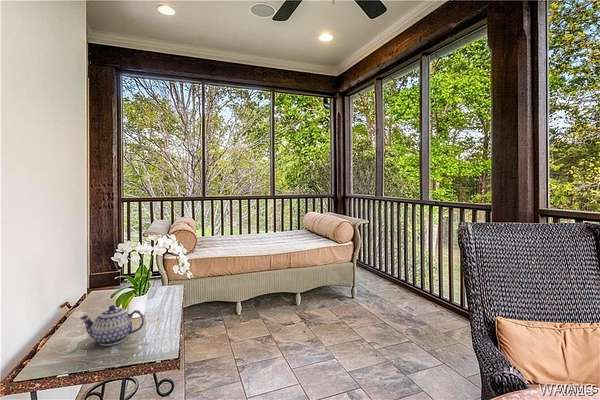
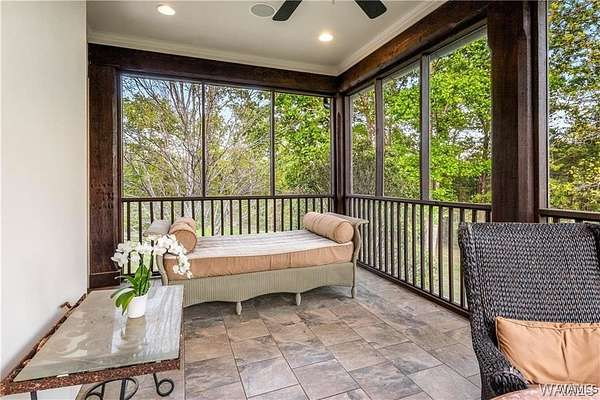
- teapot (112, 323)
